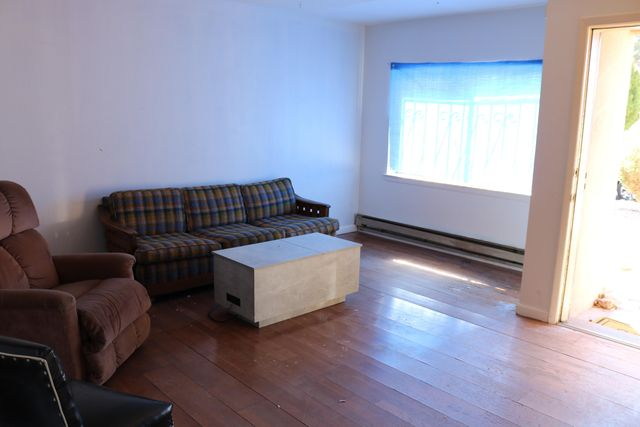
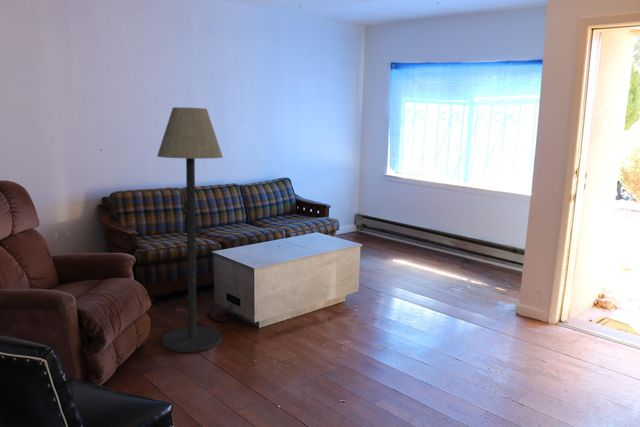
+ floor lamp (191, 228)
